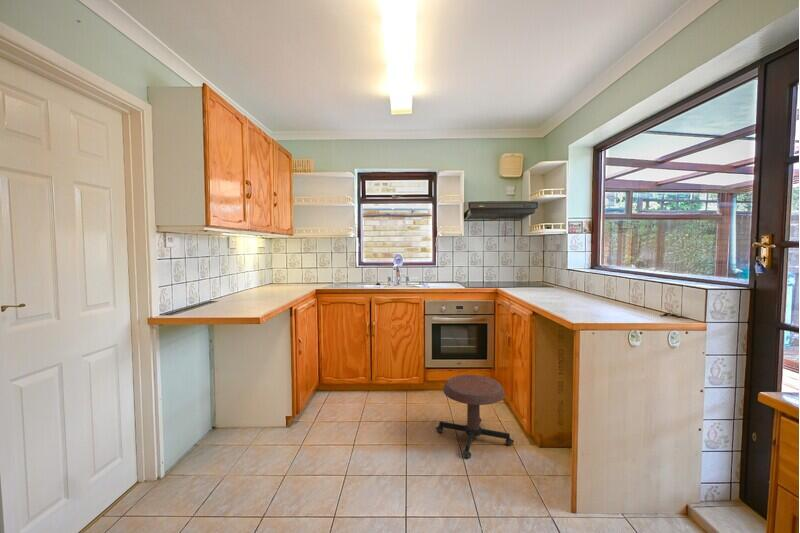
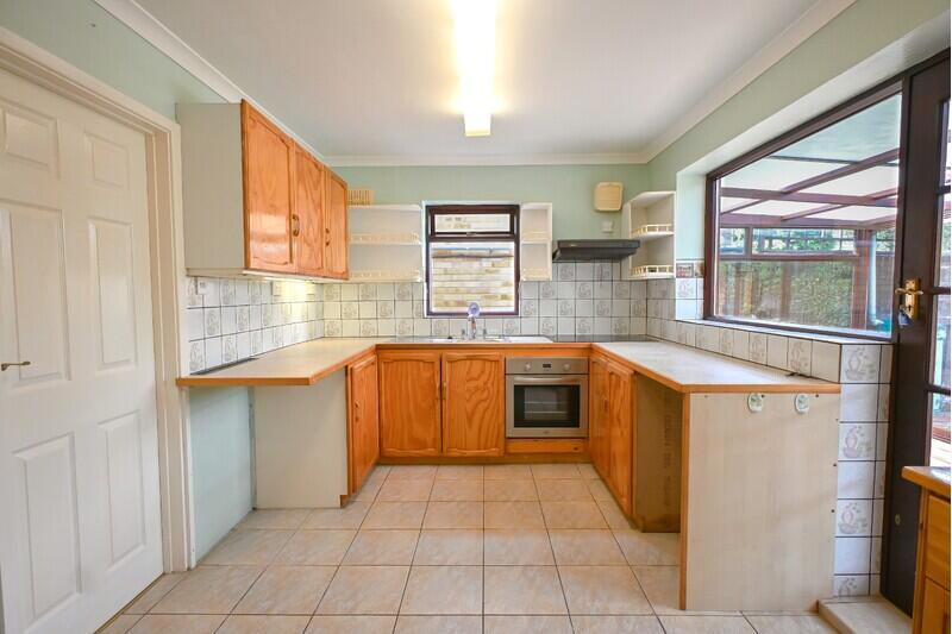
- stool (473, 411)
